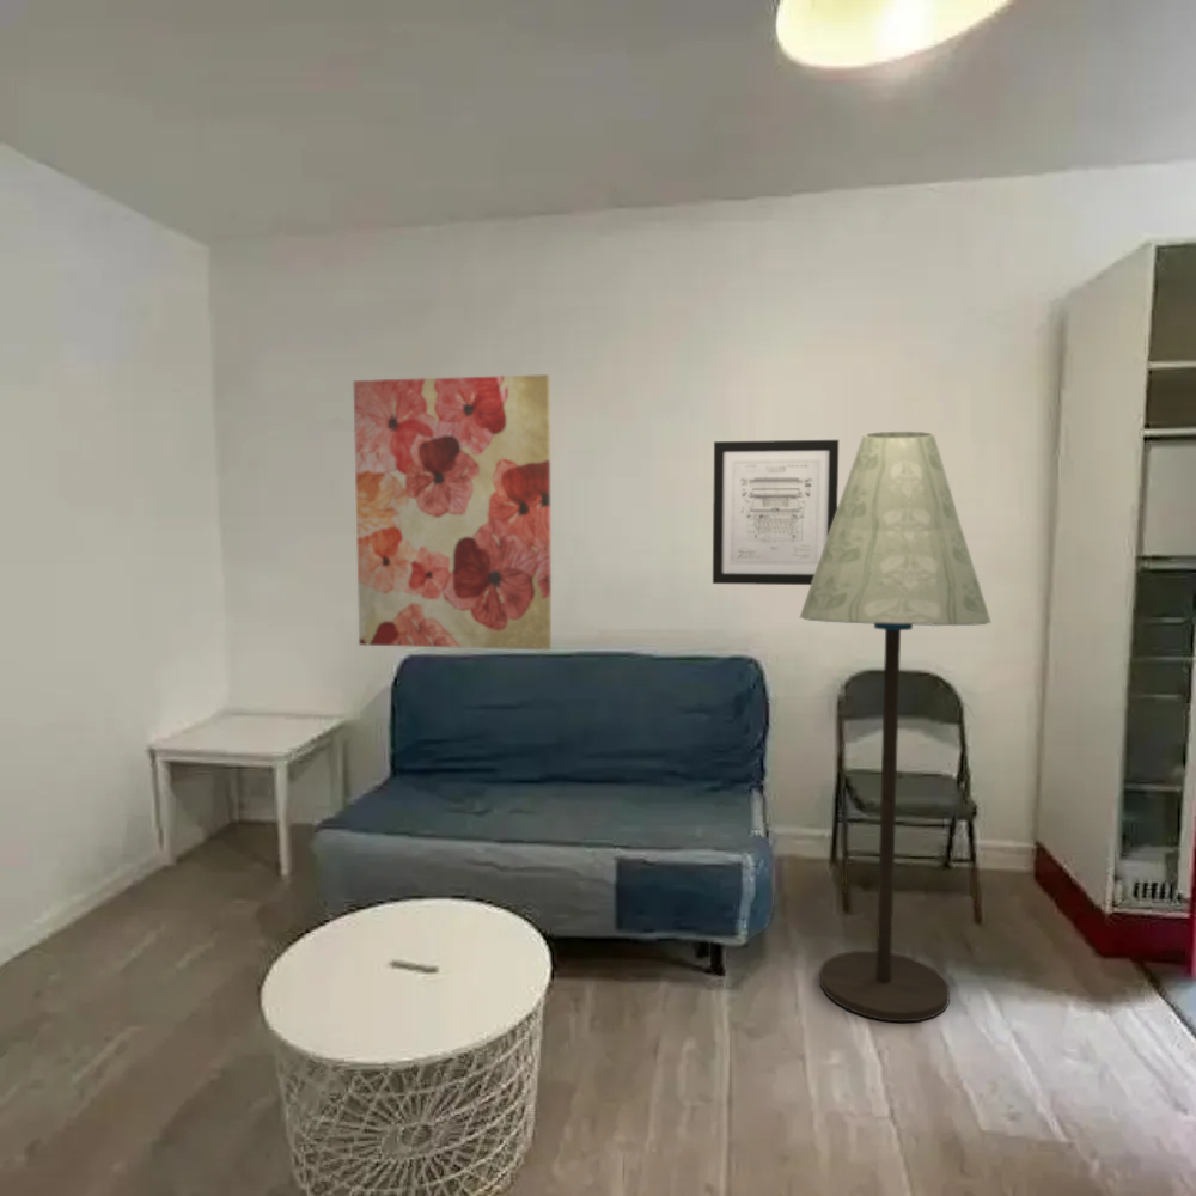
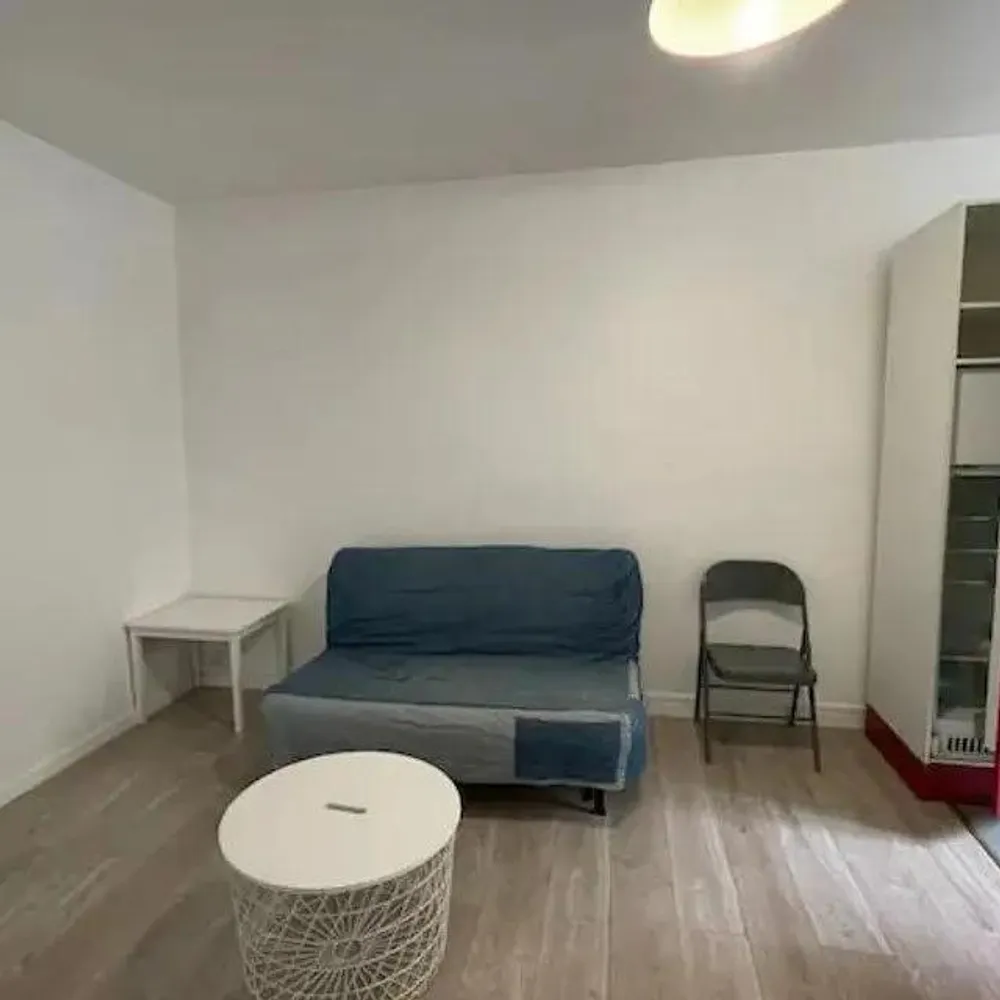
- wall art (774, 512)
- floor lamp (890, 715)
- wall art (451, 513)
